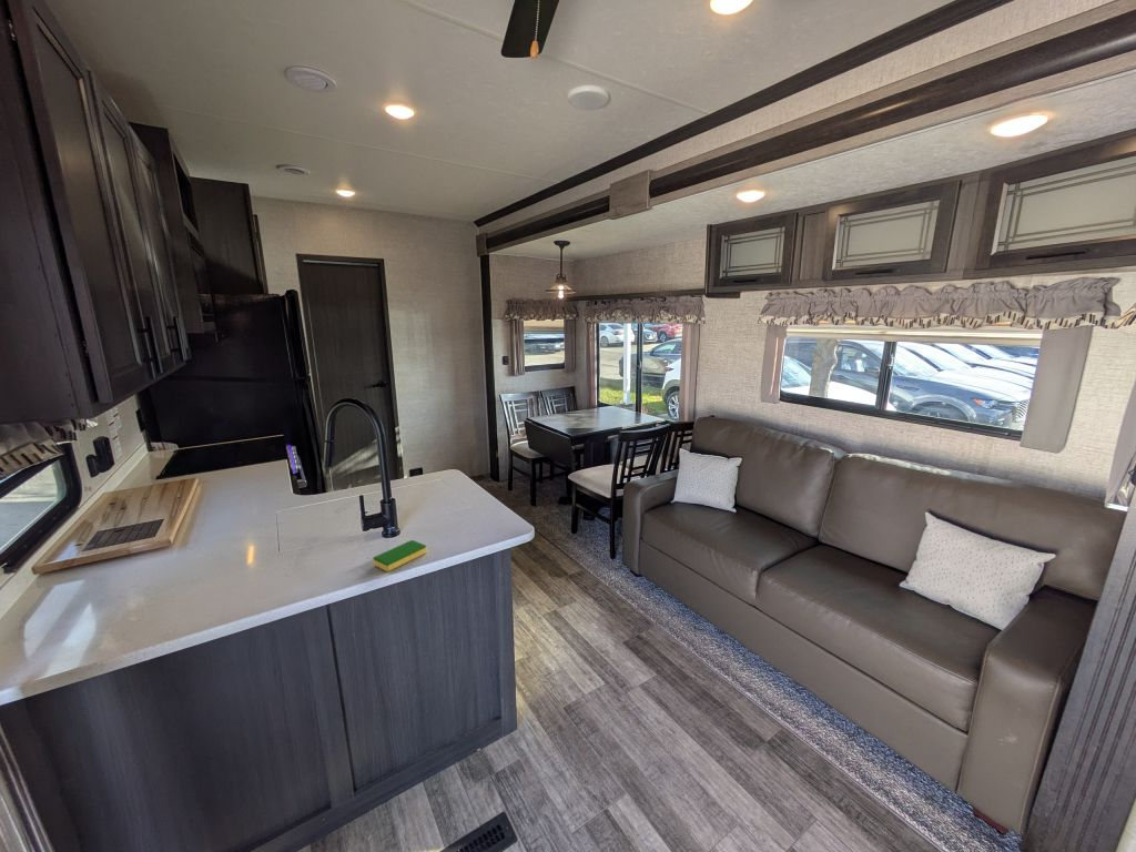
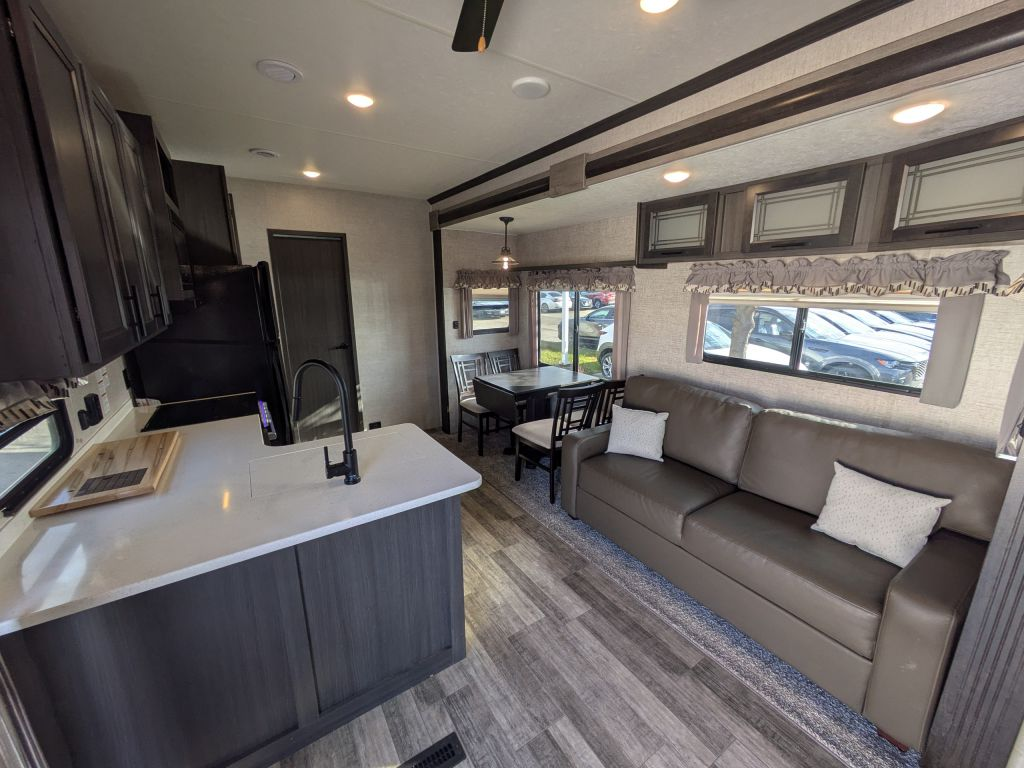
- dish sponge (400, 555)
